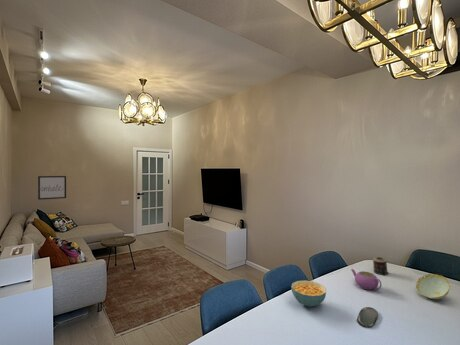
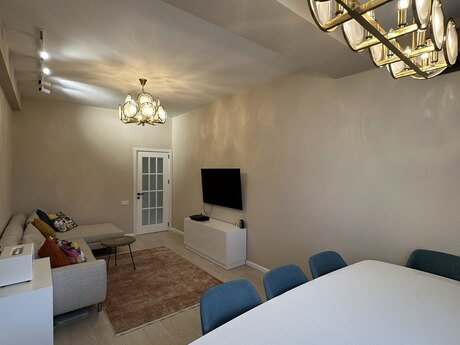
- cereal bowl (308, 295)
- teapot (365, 280)
- wall art (52, 187)
- oval tray (367, 316)
- decorative bowl (432, 286)
- candle (380, 264)
